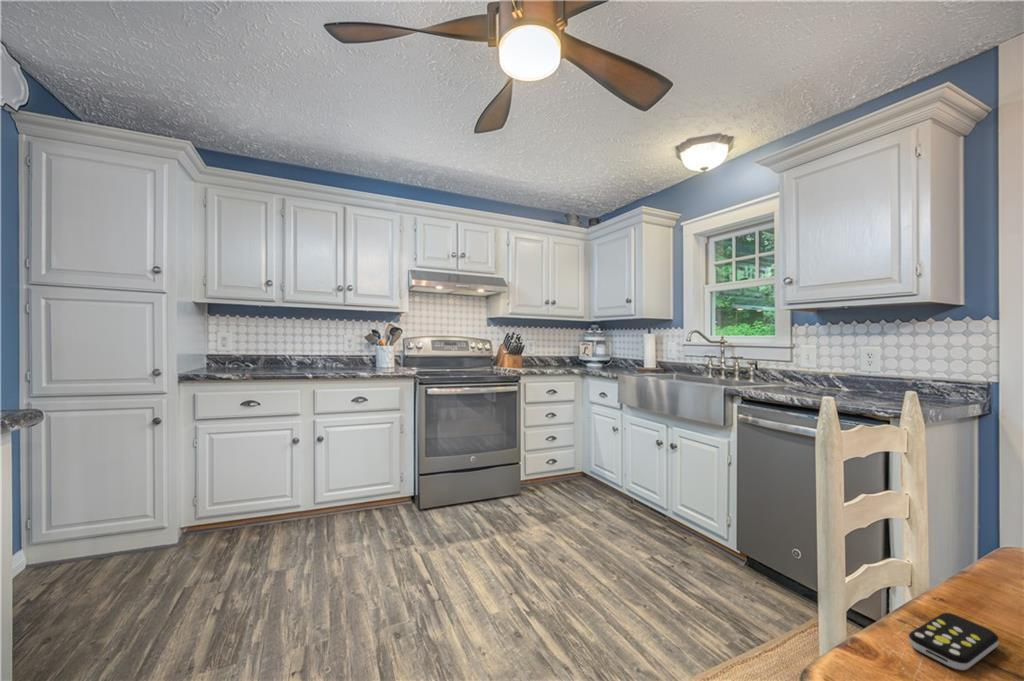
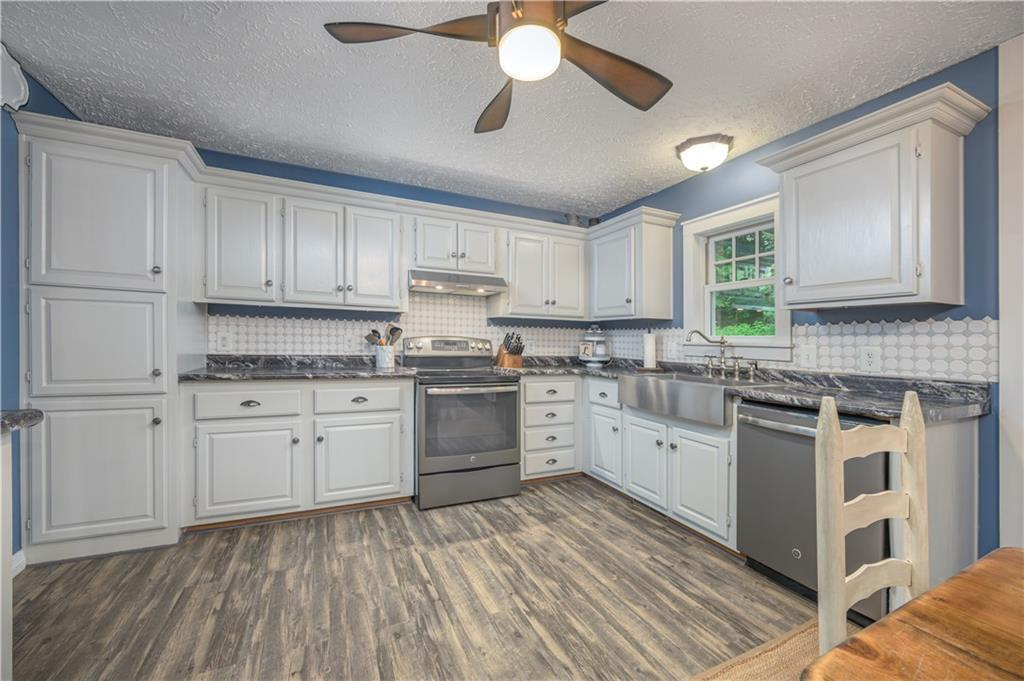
- remote control (953, 638)
